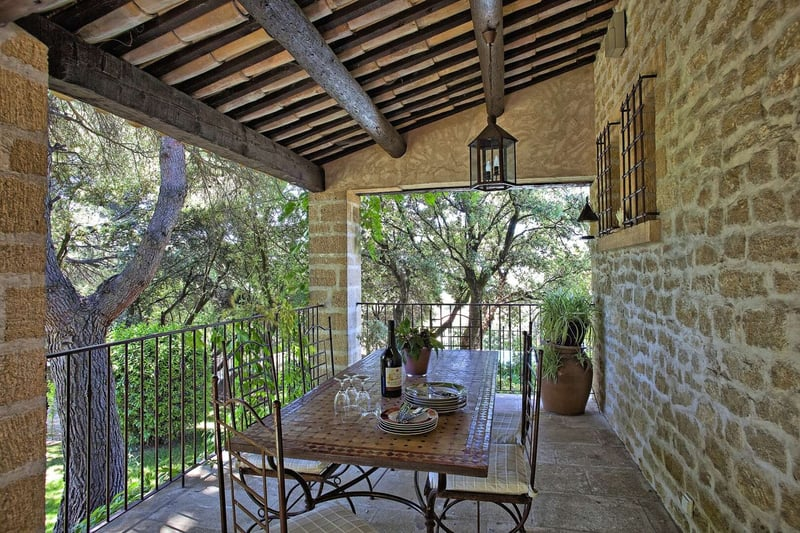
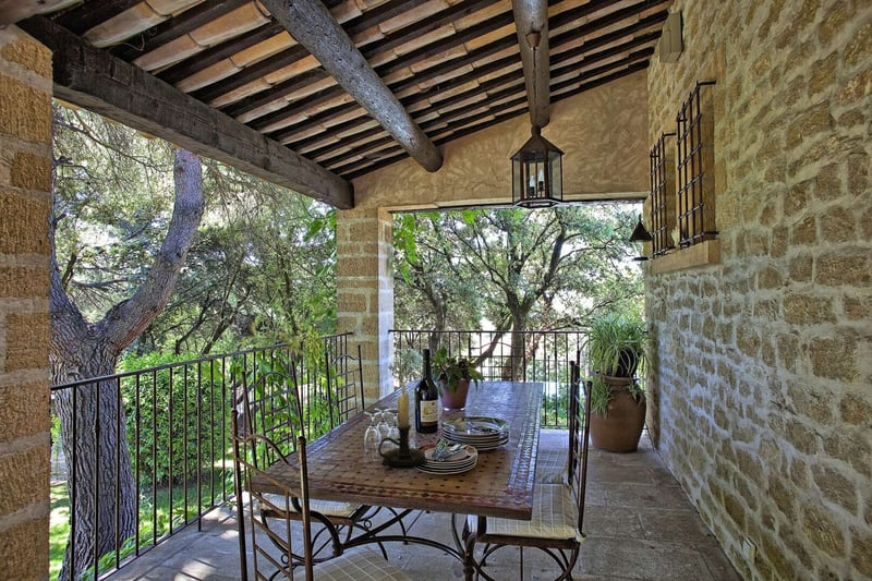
+ candle holder (399, 422)
